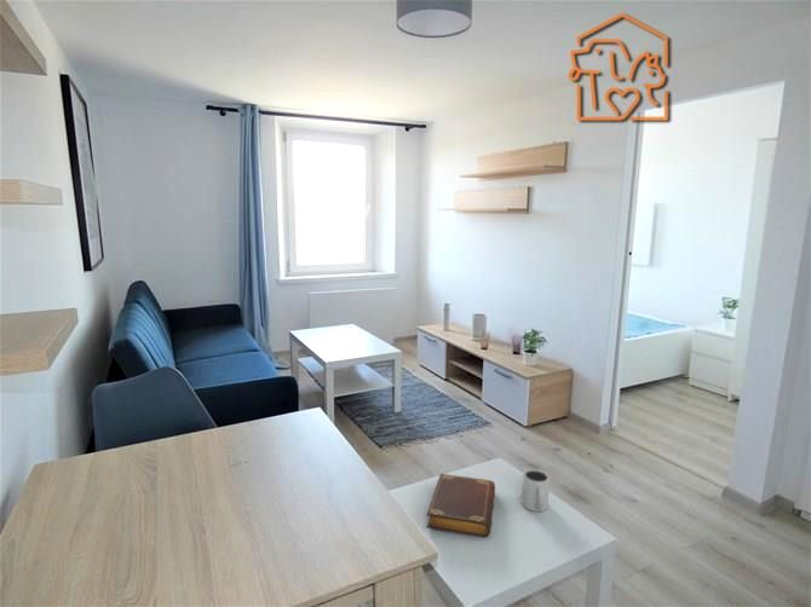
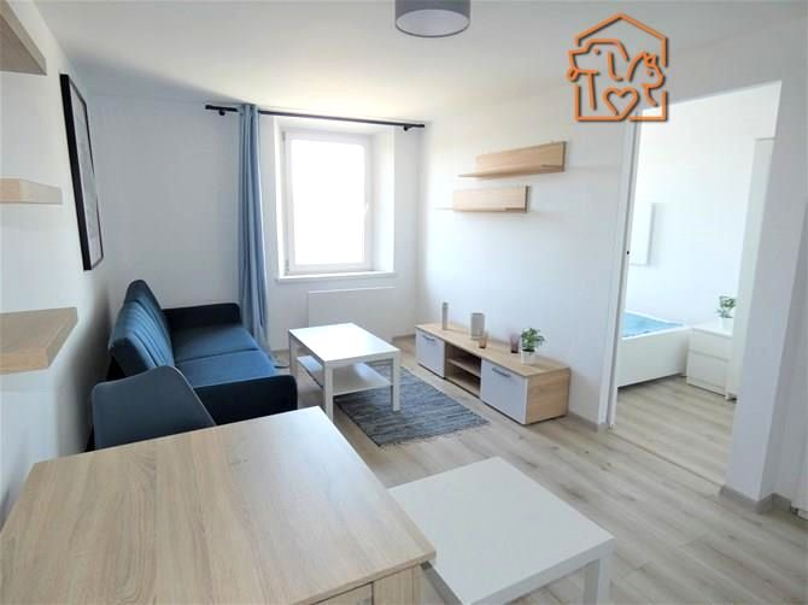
- book (462, 503)
- mug (536, 492)
